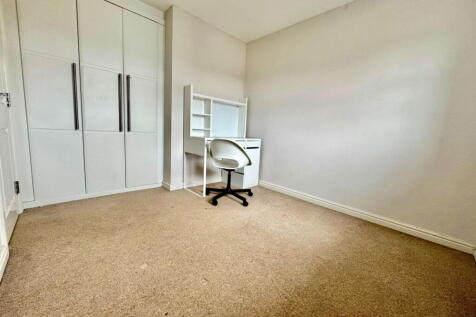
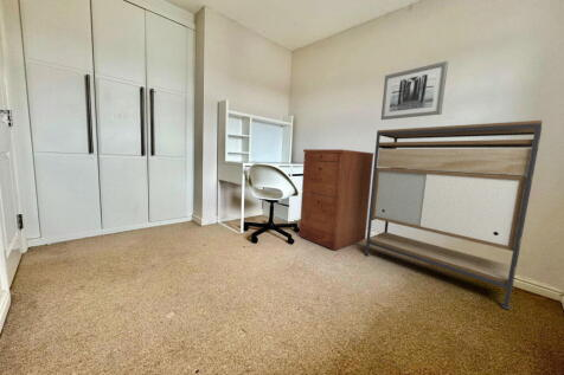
+ shelving unit (438, 202)
+ filing cabinet (335, 195)
+ wall art (411, 93)
